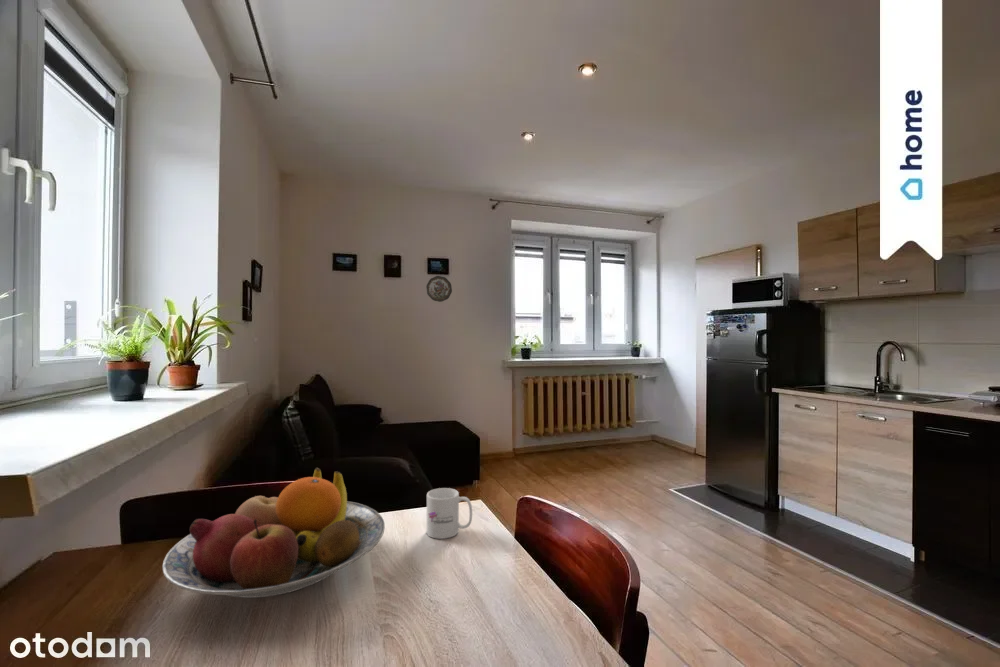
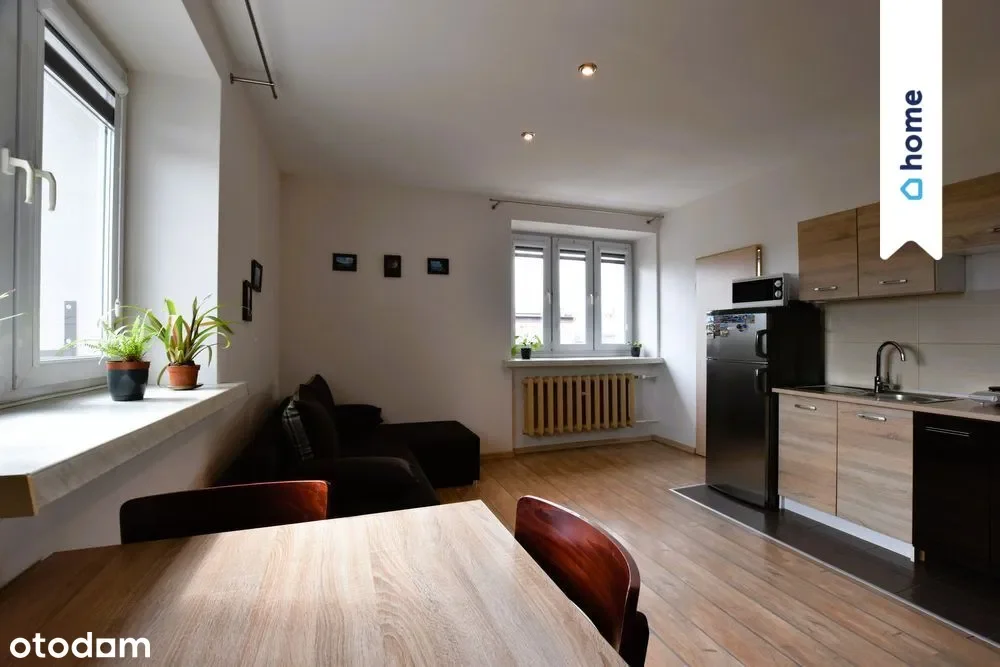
- mug (449, 512)
- fruit bowl (284, 527)
- decorative plate (439, 288)
